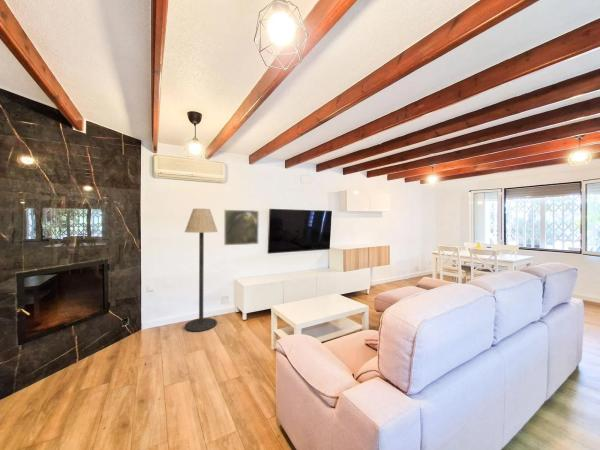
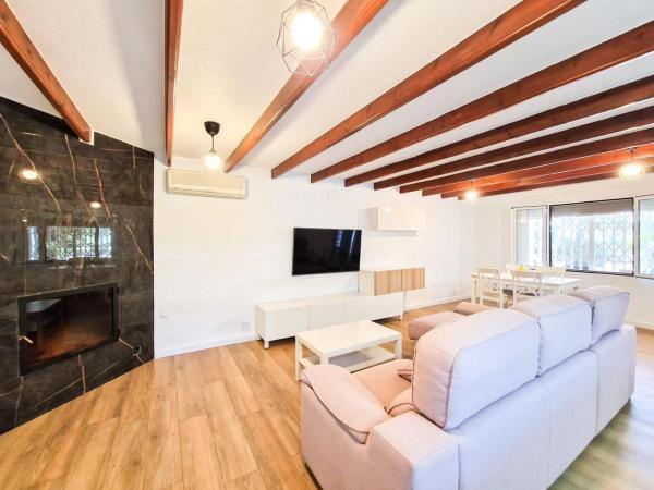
- floor lamp (201, 267)
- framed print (241, 227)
